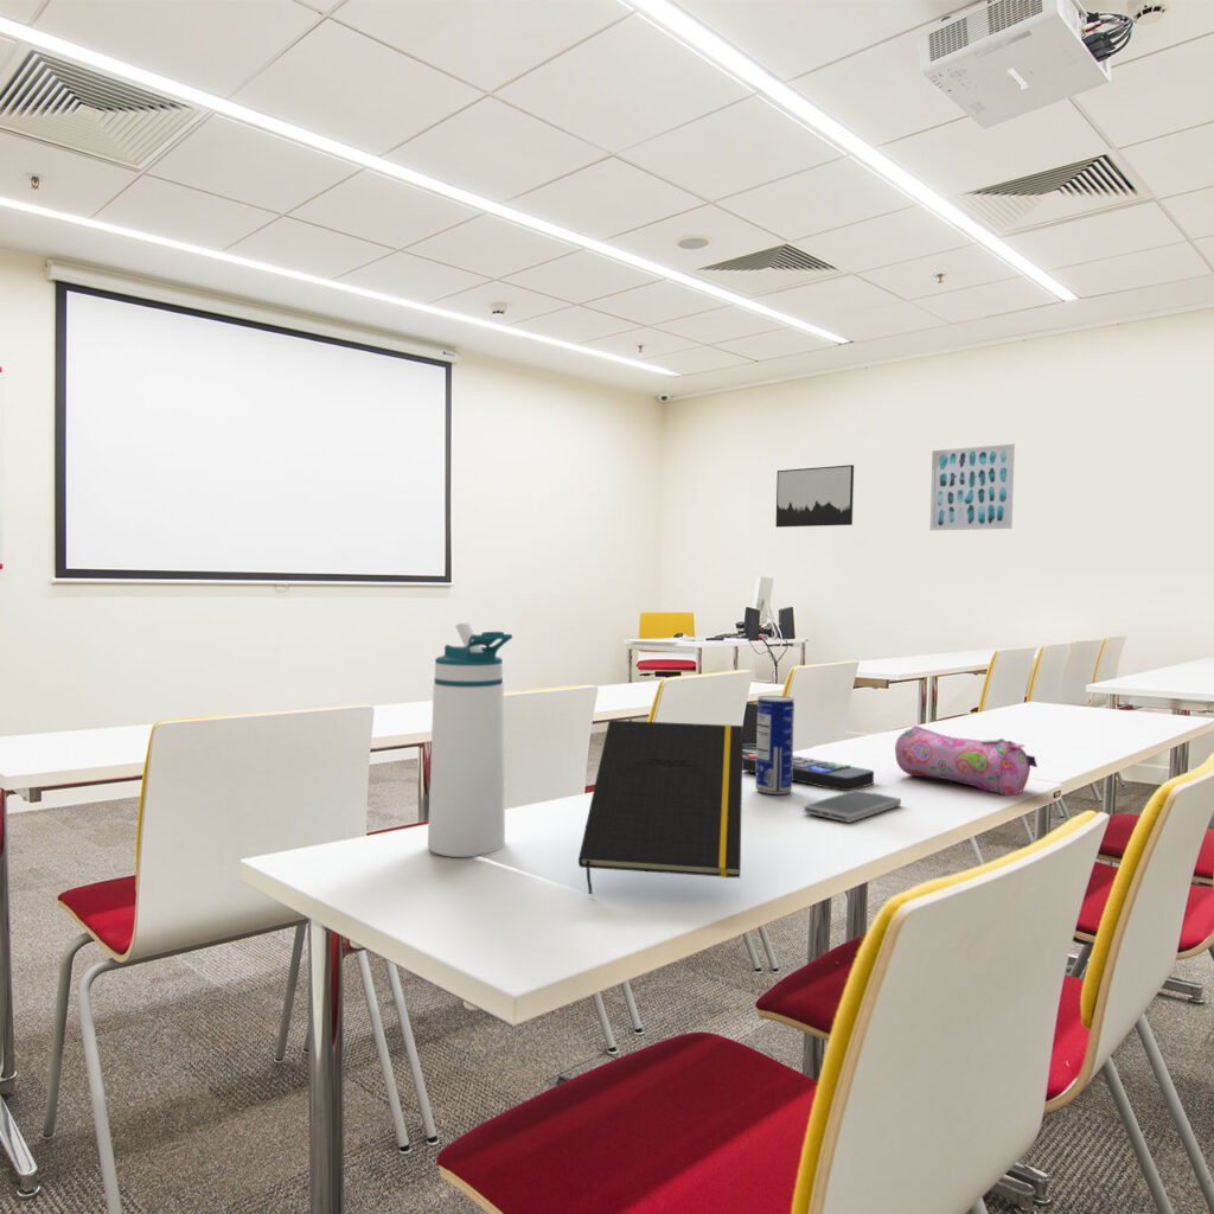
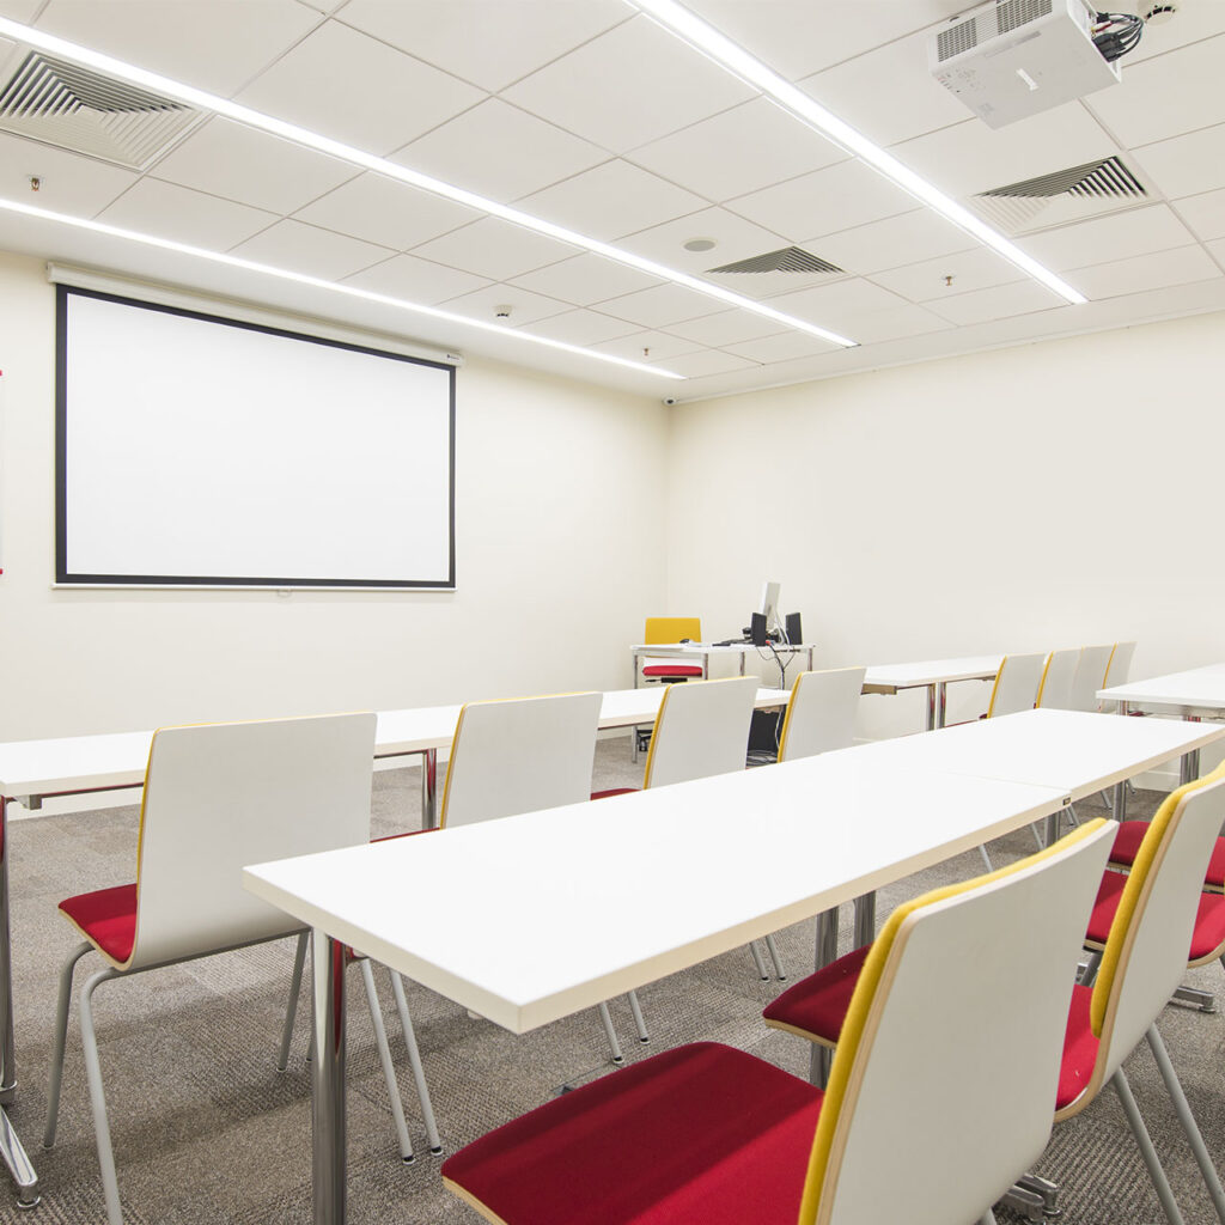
- smartphone (852, 805)
- remote control (805, 769)
- water bottle (471, 736)
- pencil case (961, 758)
- wall art (970, 488)
- wall art (813, 497)
- notepad (666, 804)
- beverage can (774, 743)
